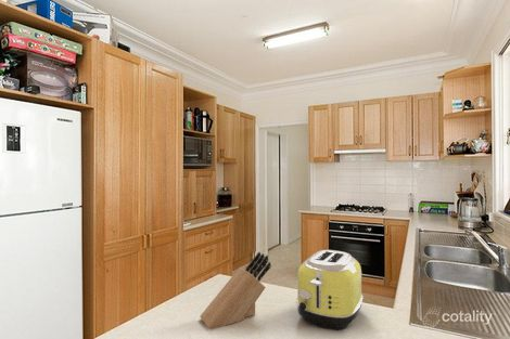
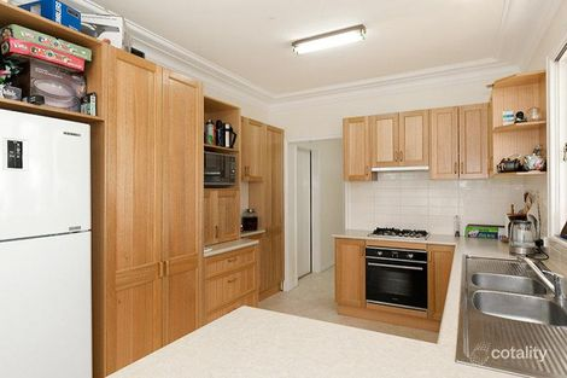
- knife block (238, 286)
- toaster (329, 286)
